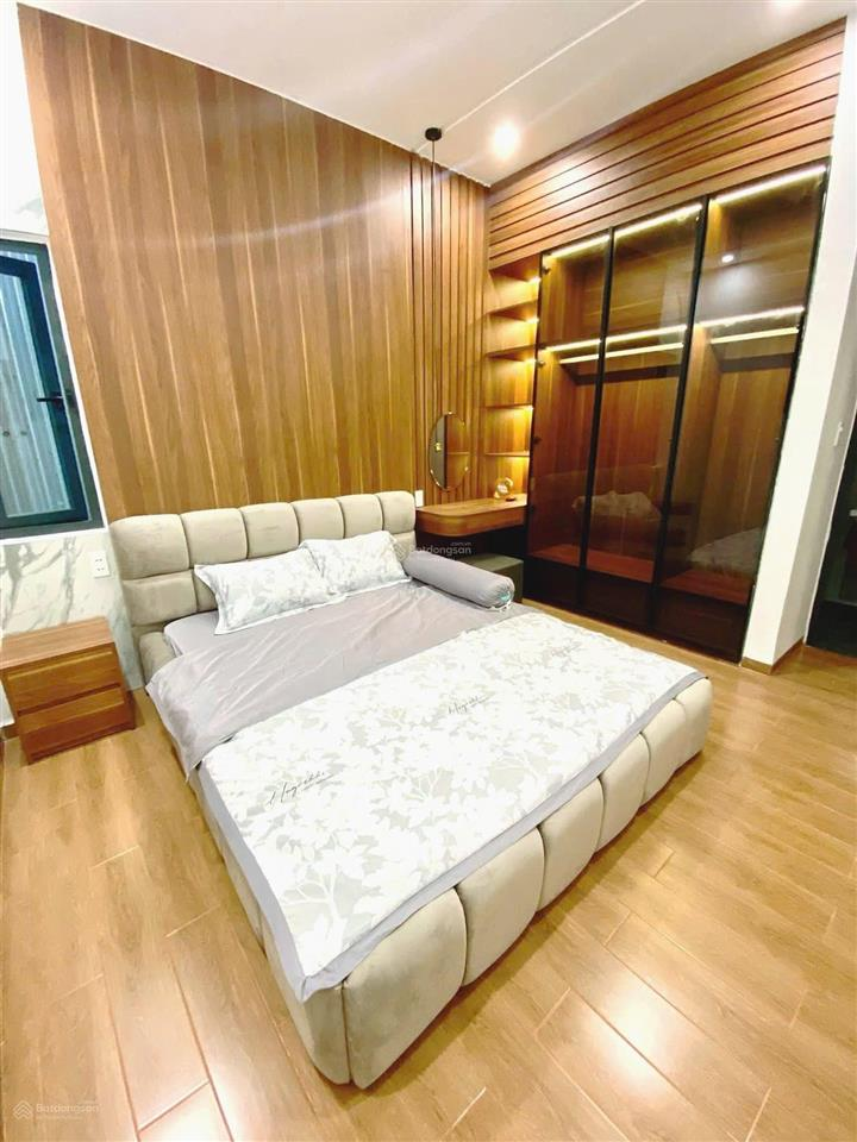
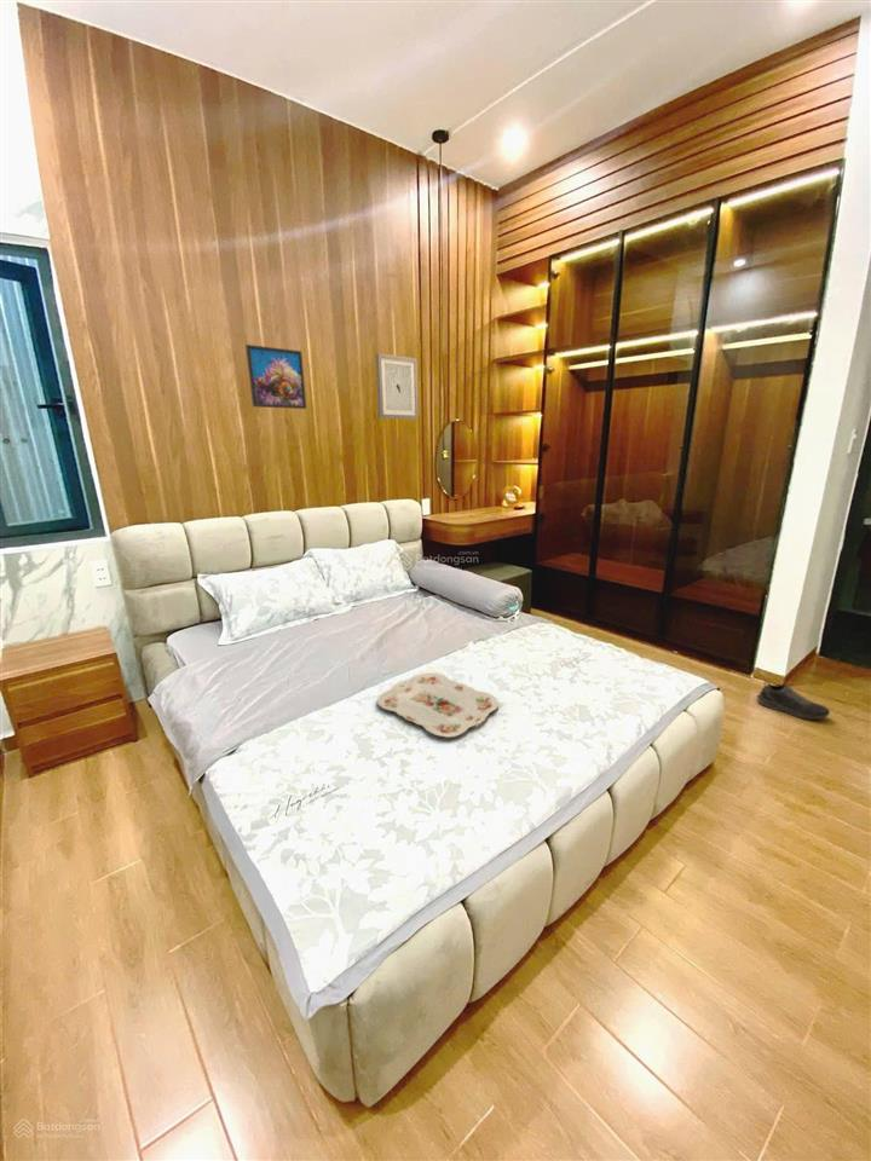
+ shoe (792, 698)
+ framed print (277, 377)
+ wall art (397, 387)
+ serving tray (437, 701)
